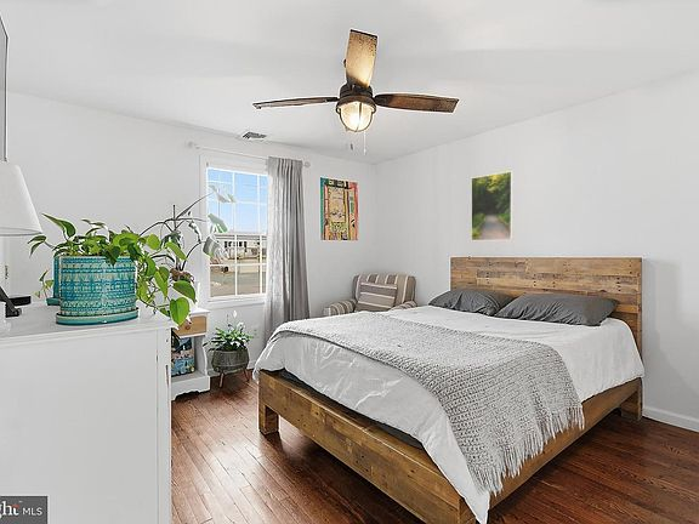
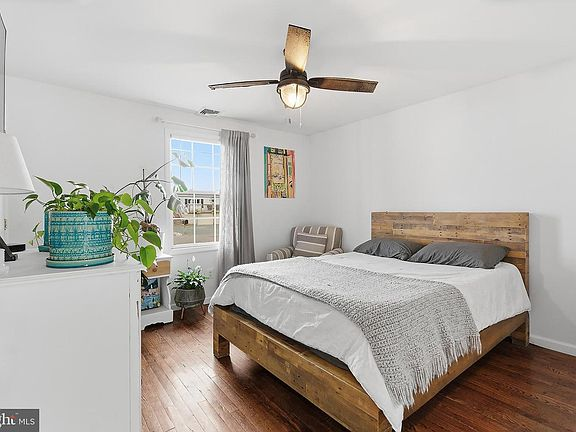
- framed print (490, 207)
